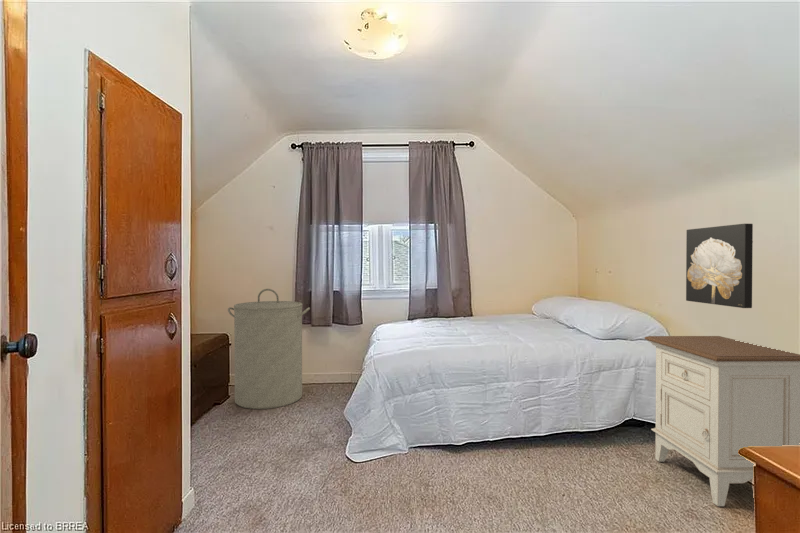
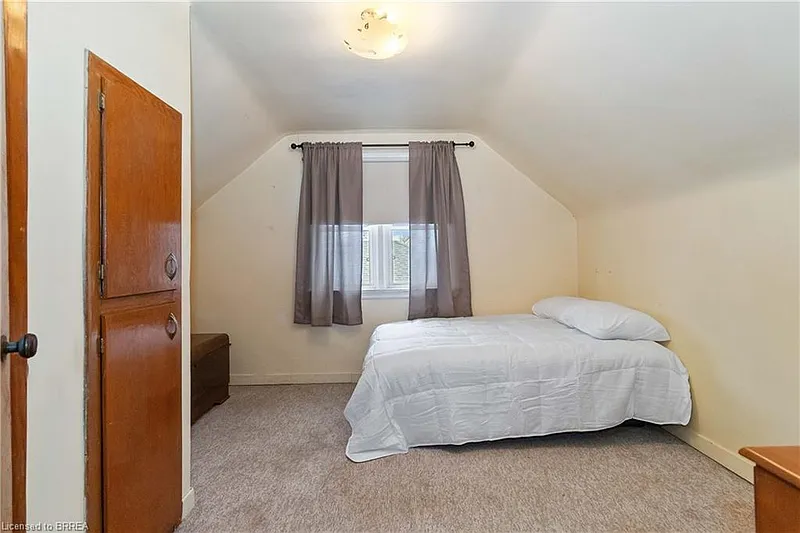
- laundry hamper (269, 343)
- wall art (716, 265)
- nightstand (716, 412)
